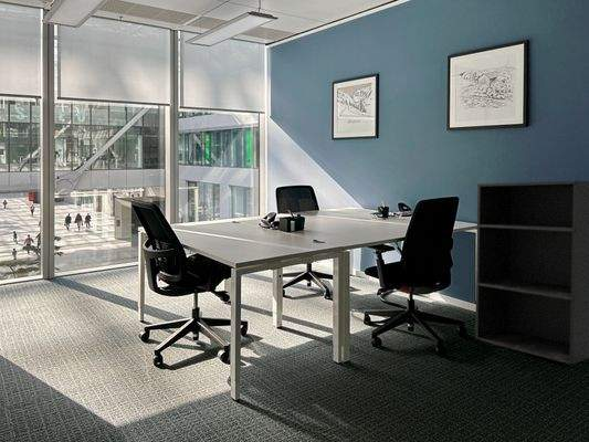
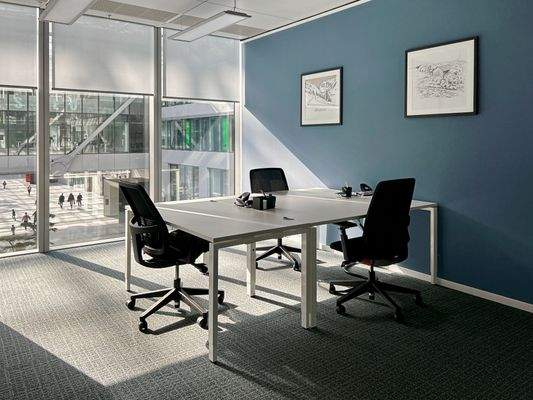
- bookshelf (537, 264)
